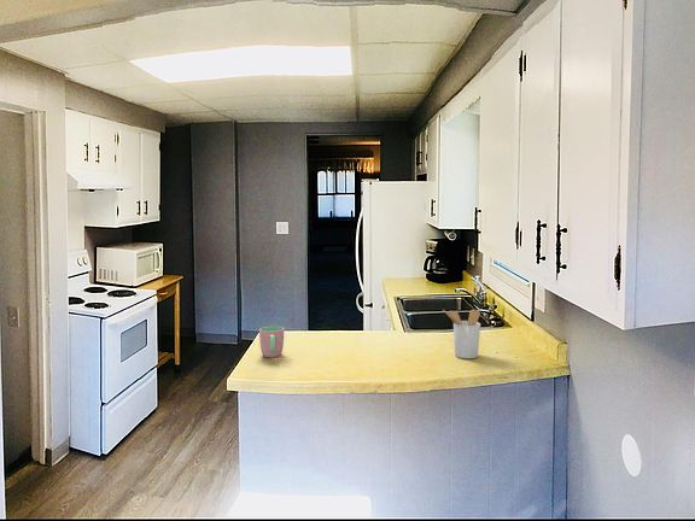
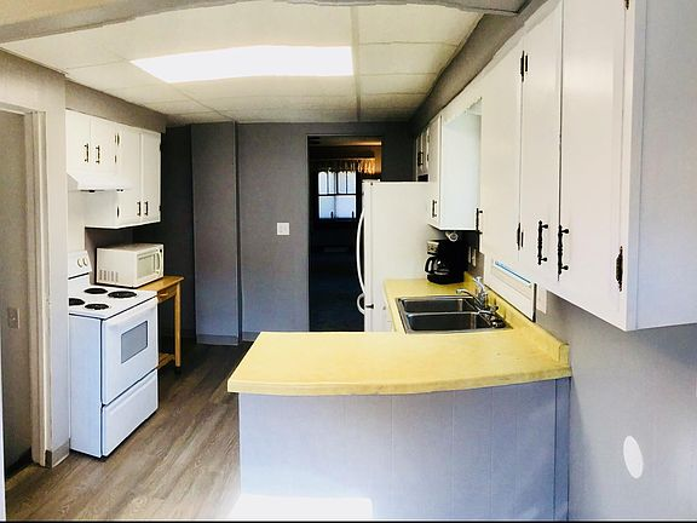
- utensil holder (460, 332)
- cup (271, 343)
